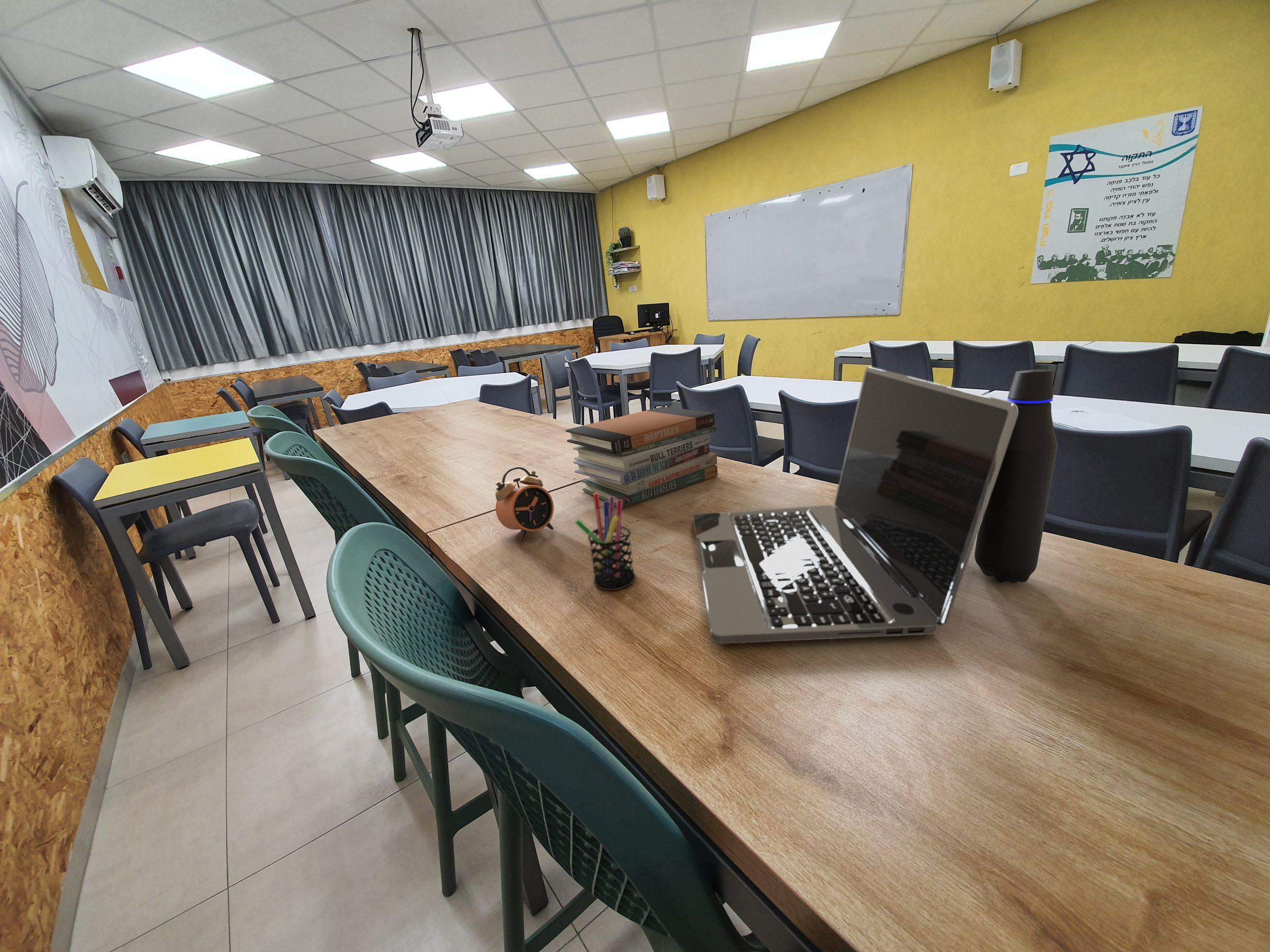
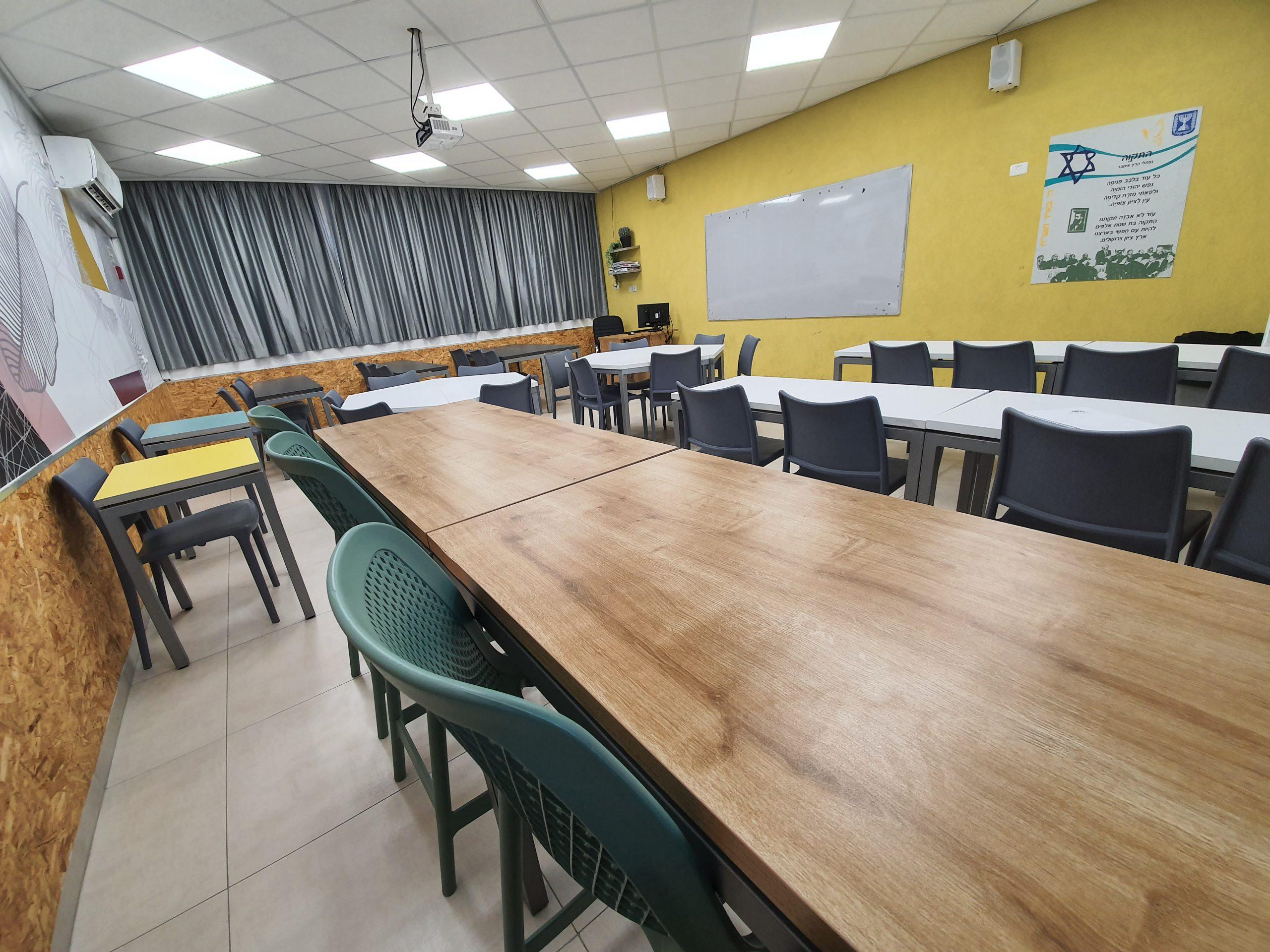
- water bottle (1017, 480)
- book stack (644, 453)
- alarm clock (523, 501)
- laptop (805, 506)
- pen holder (604, 540)
